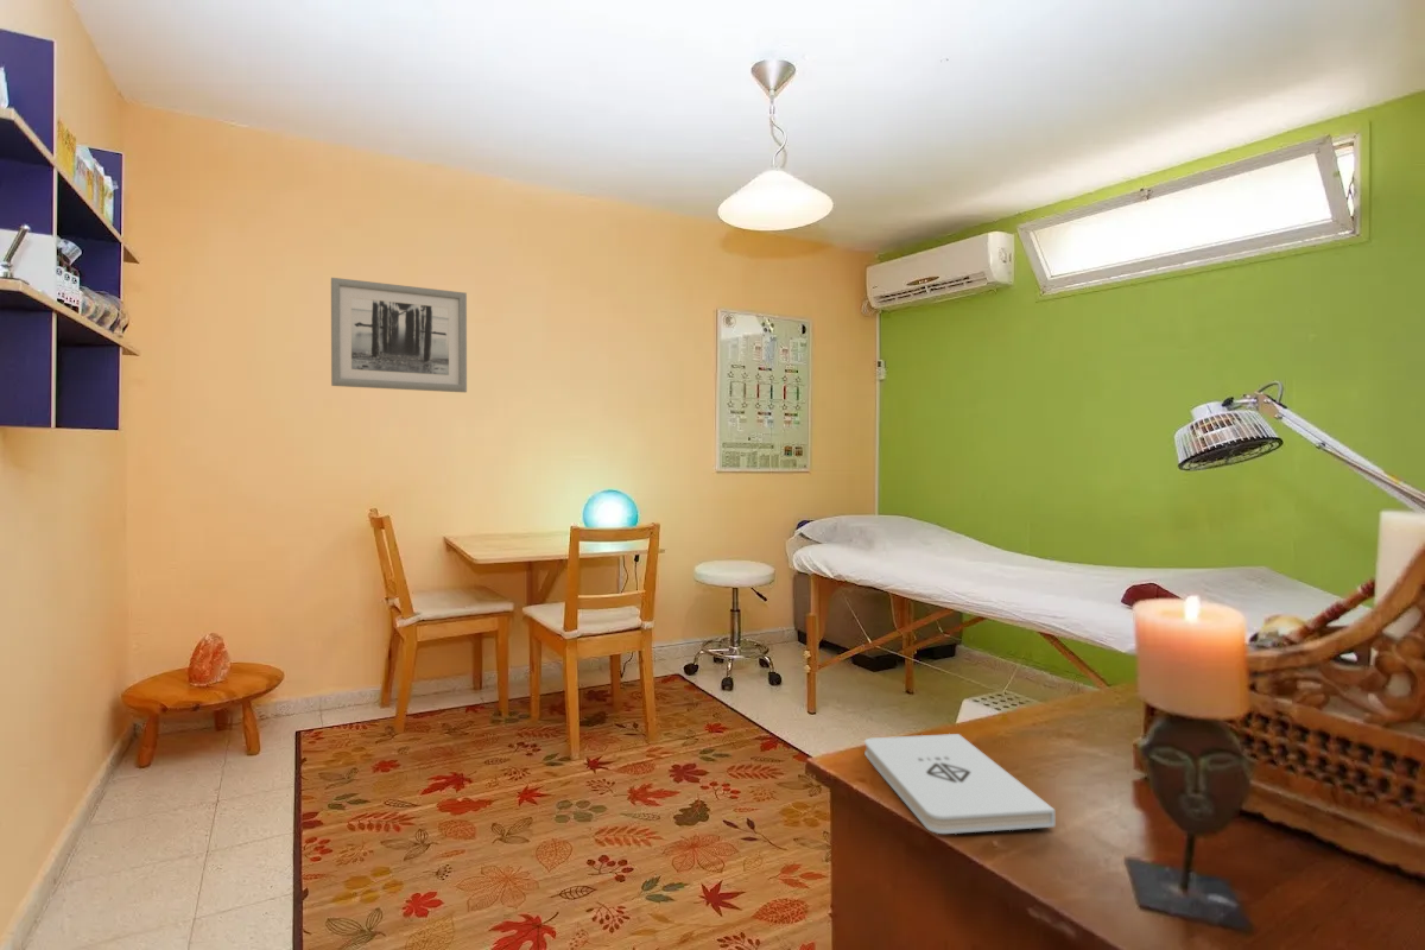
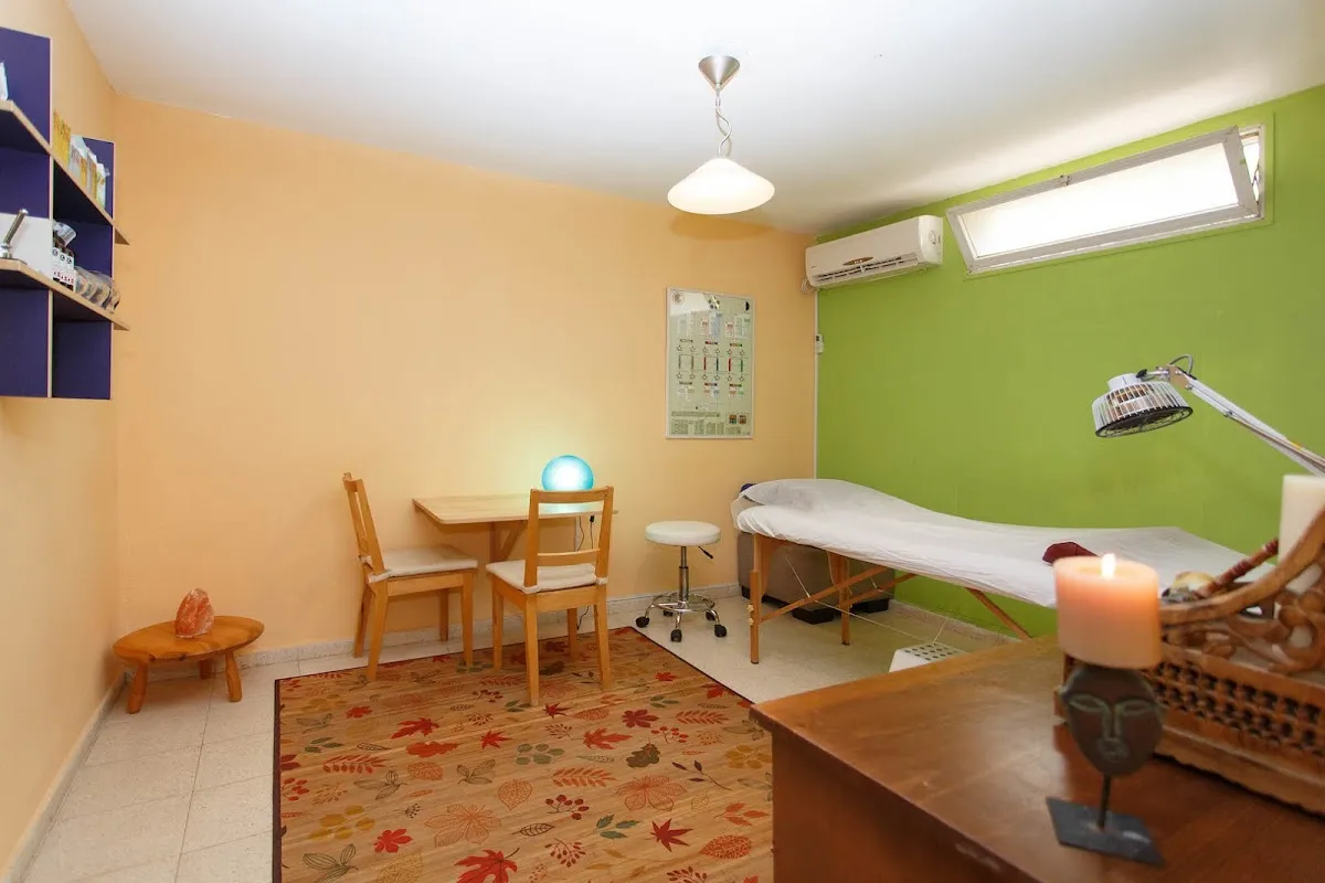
- notepad (946, 777)
- wall art (401, 337)
